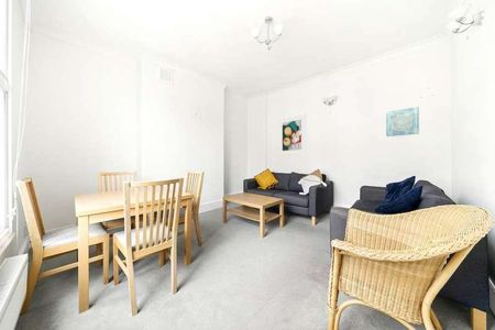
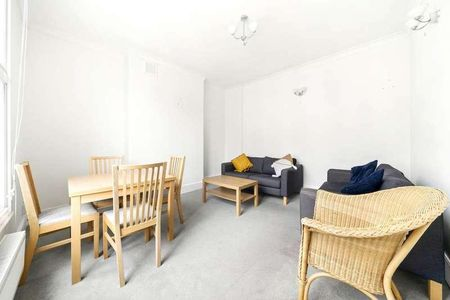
- wall art (402, 122)
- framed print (292, 135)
